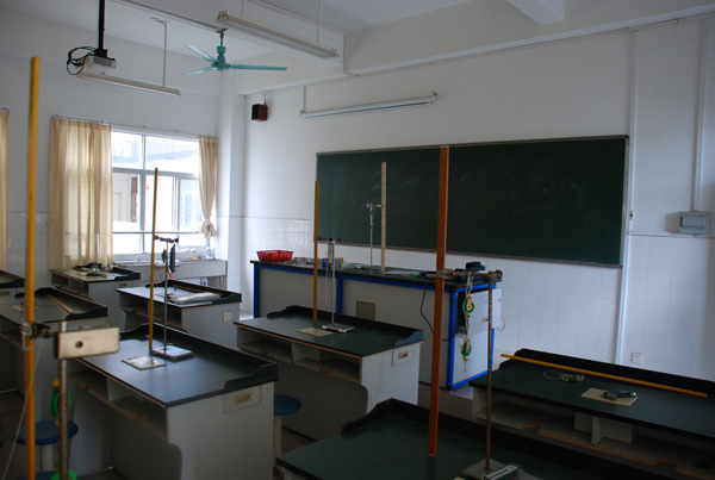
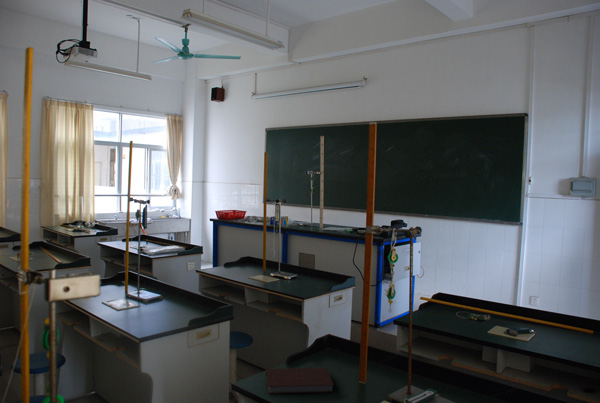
+ book (298, 379)
